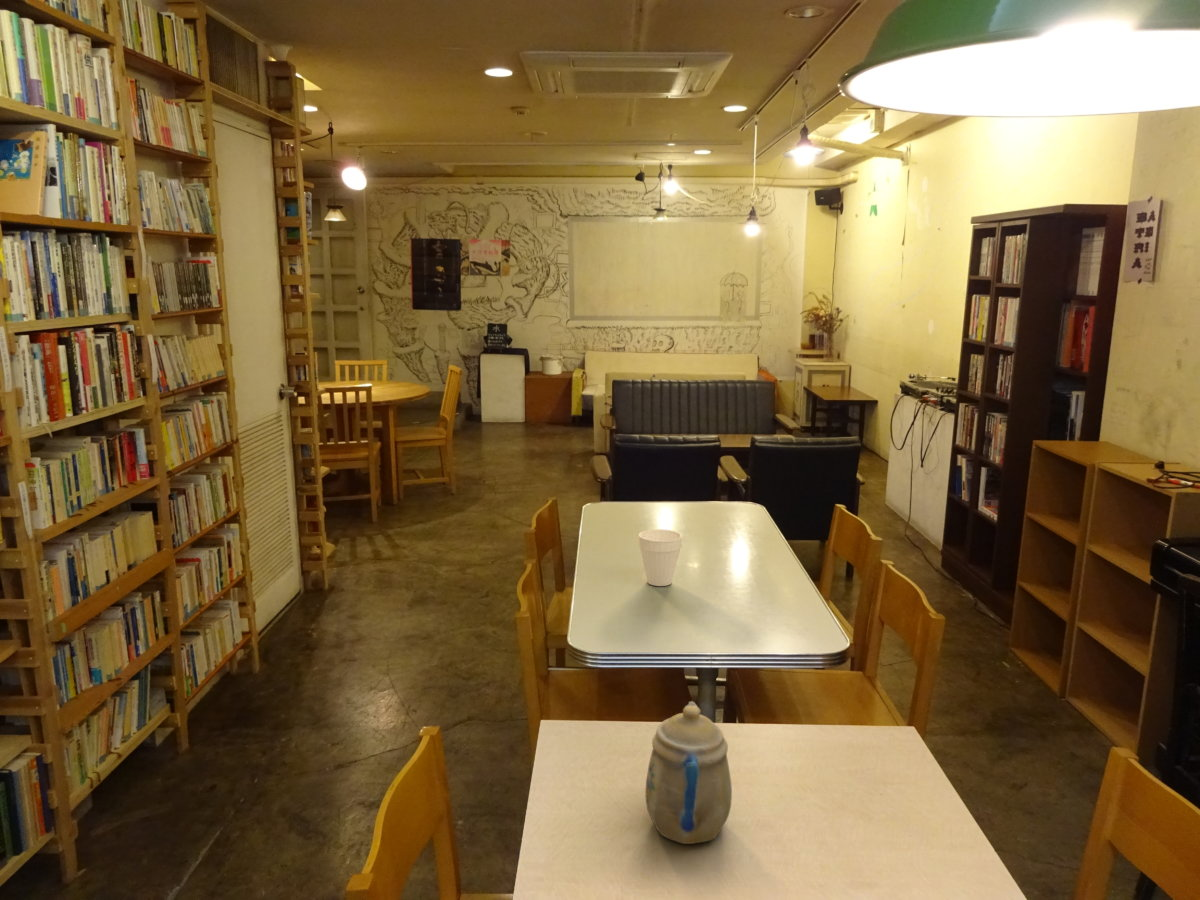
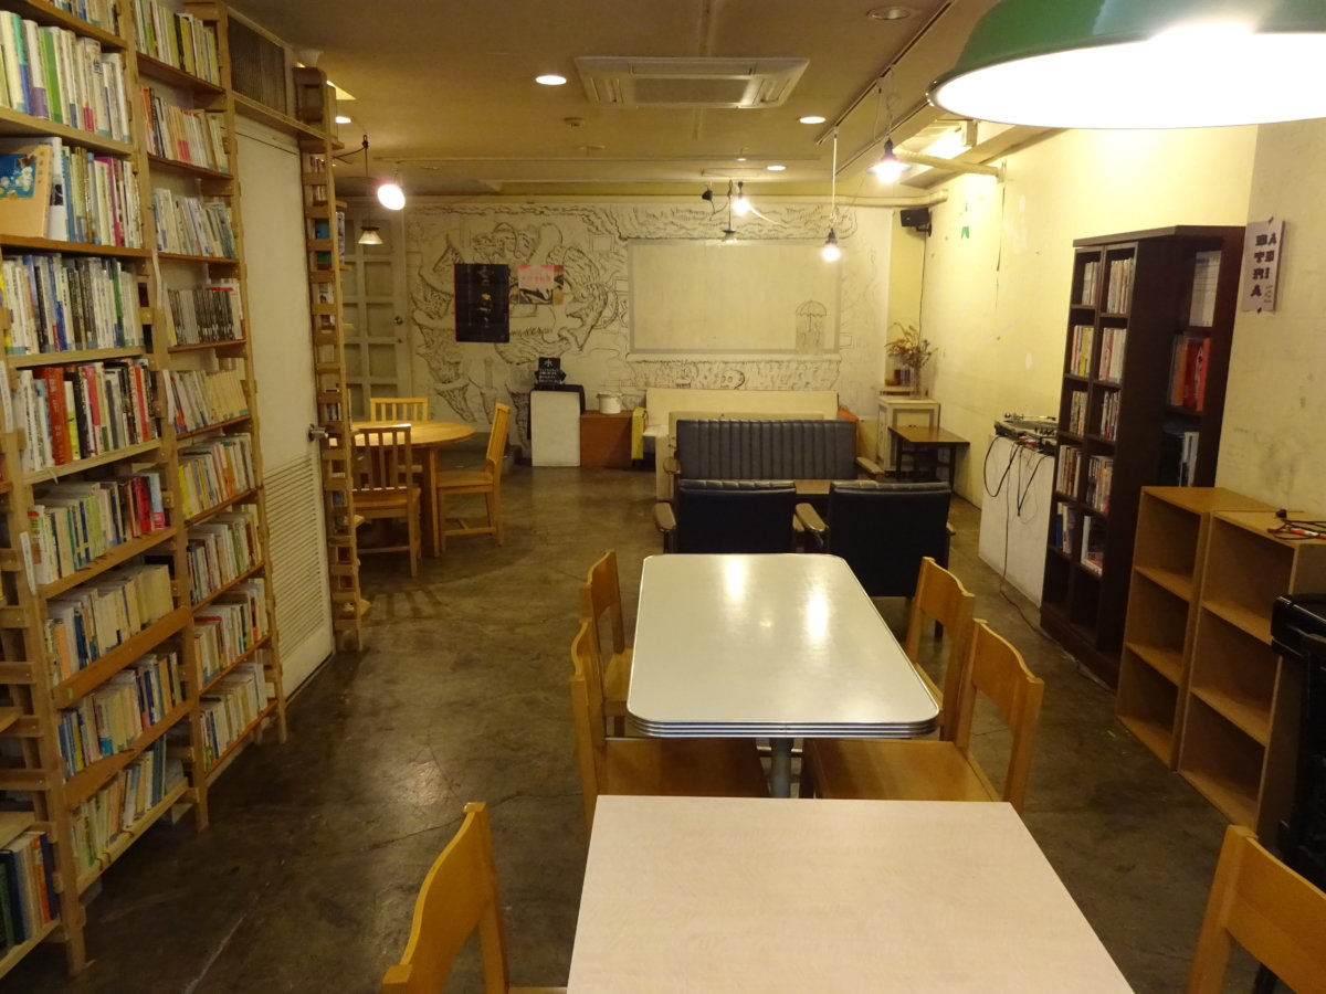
- cup (660, 558)
- teapot (689, 766)
